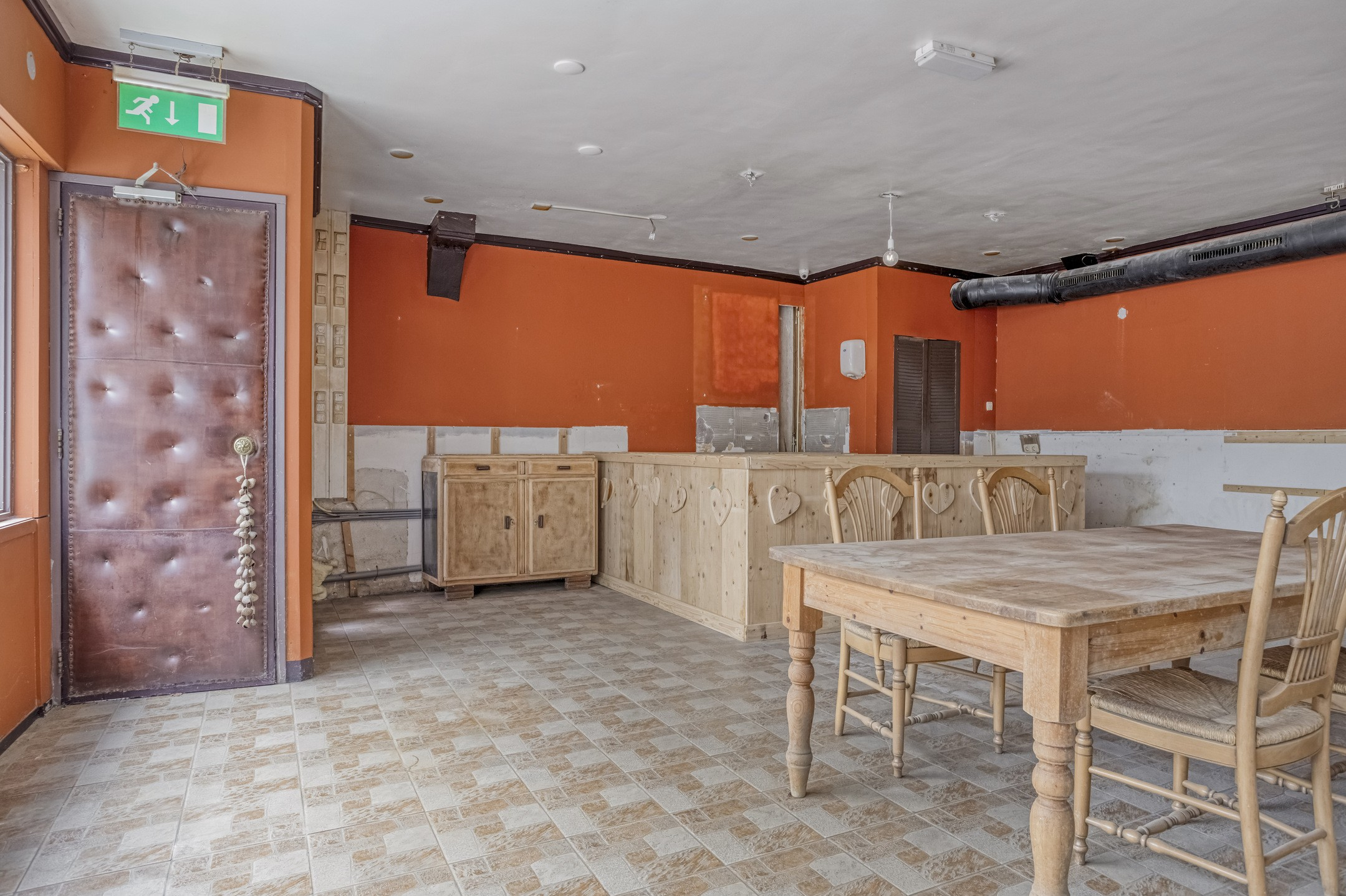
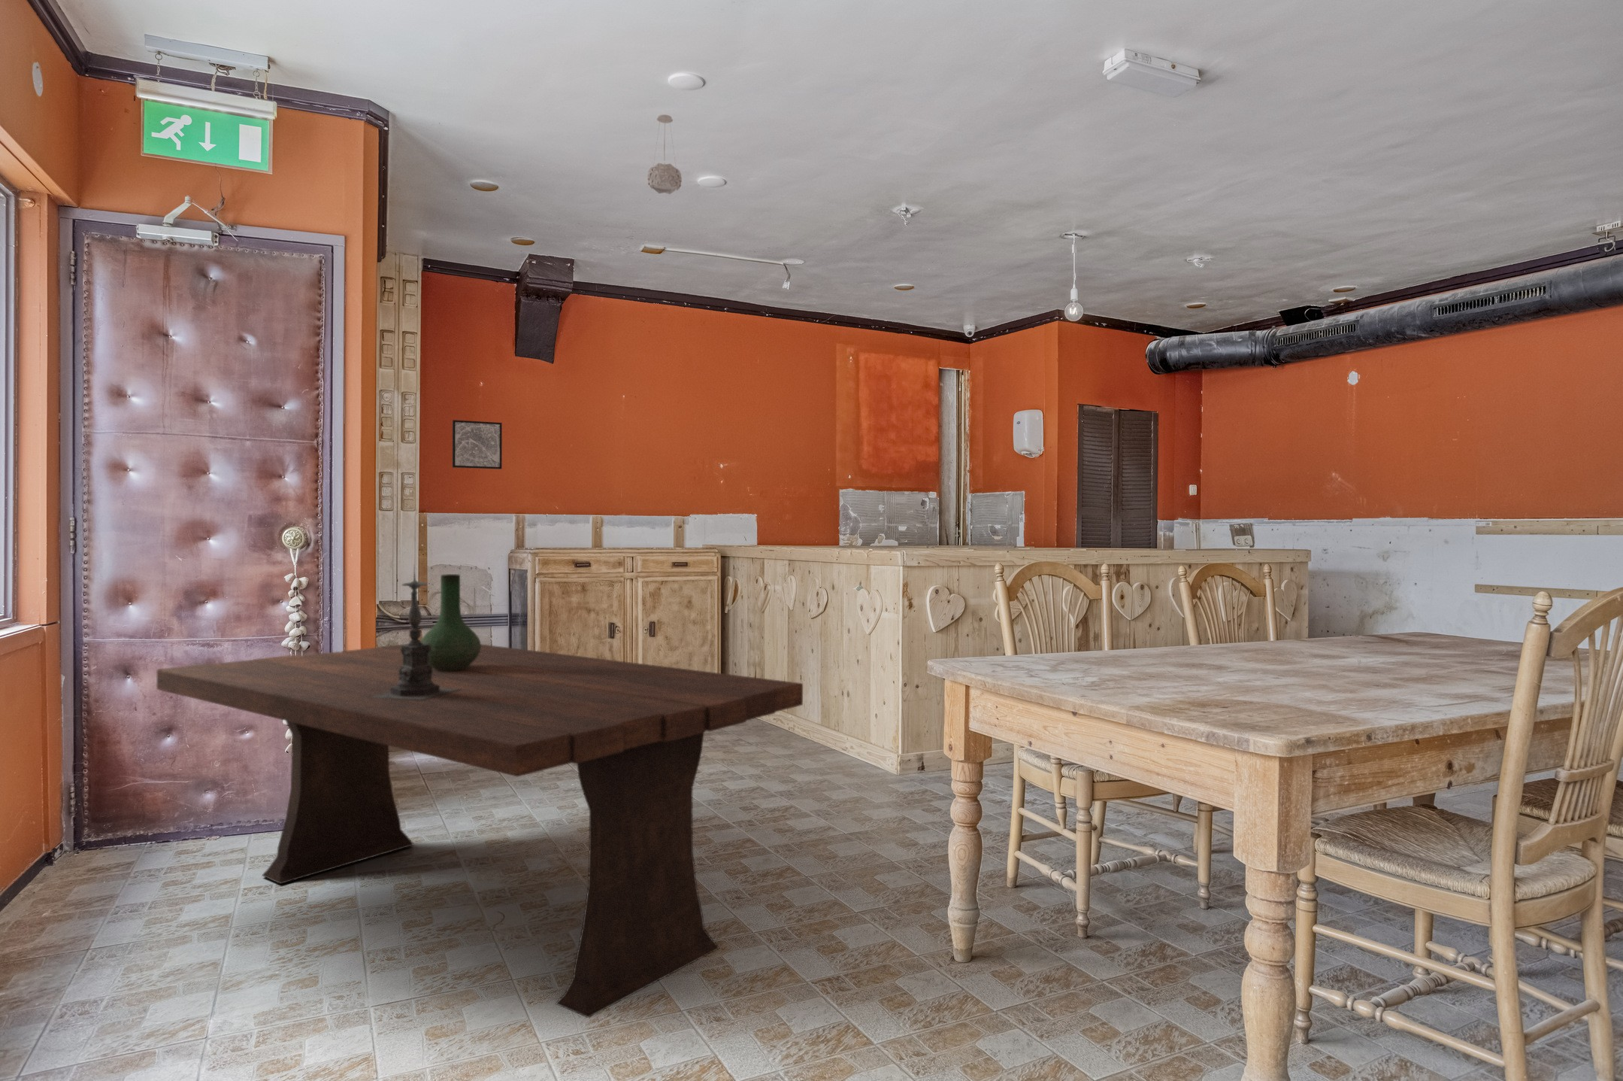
+ candle holder (416, 629)
+ vase (450, 620)
+ wall art (476, 445)
+ dining table (476, 766)
+ pendant light (663, 153)
